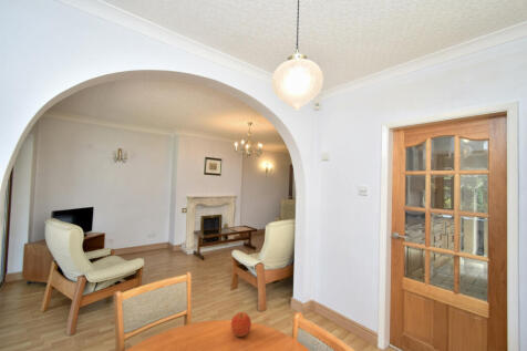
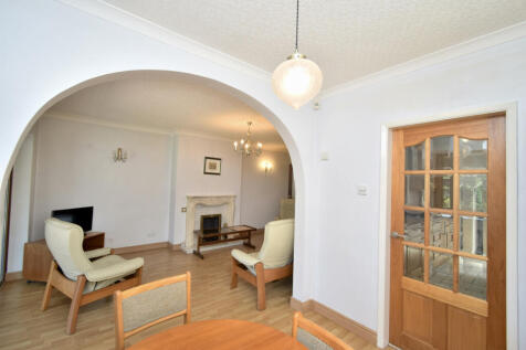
- fruit (240, 323)
